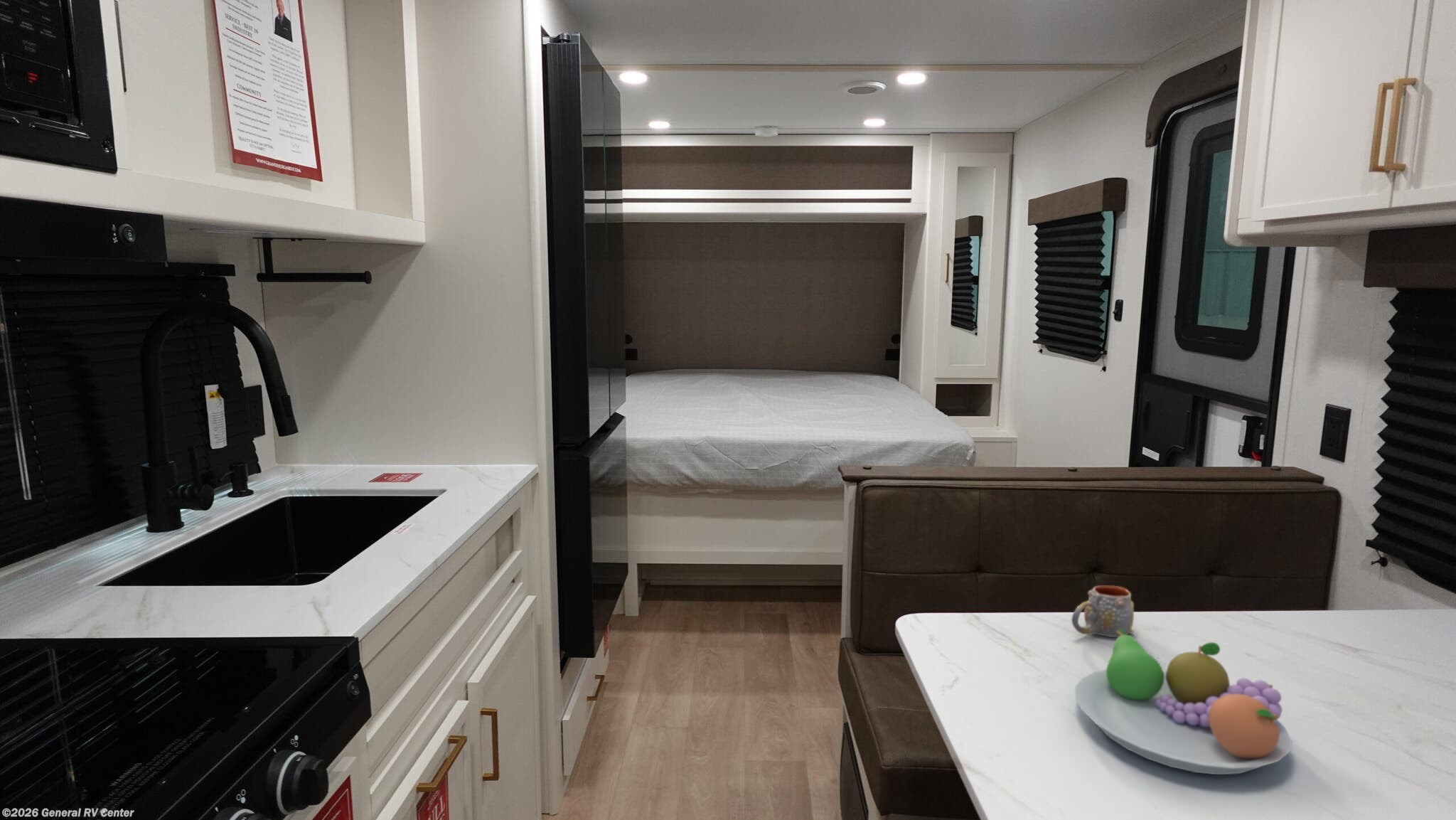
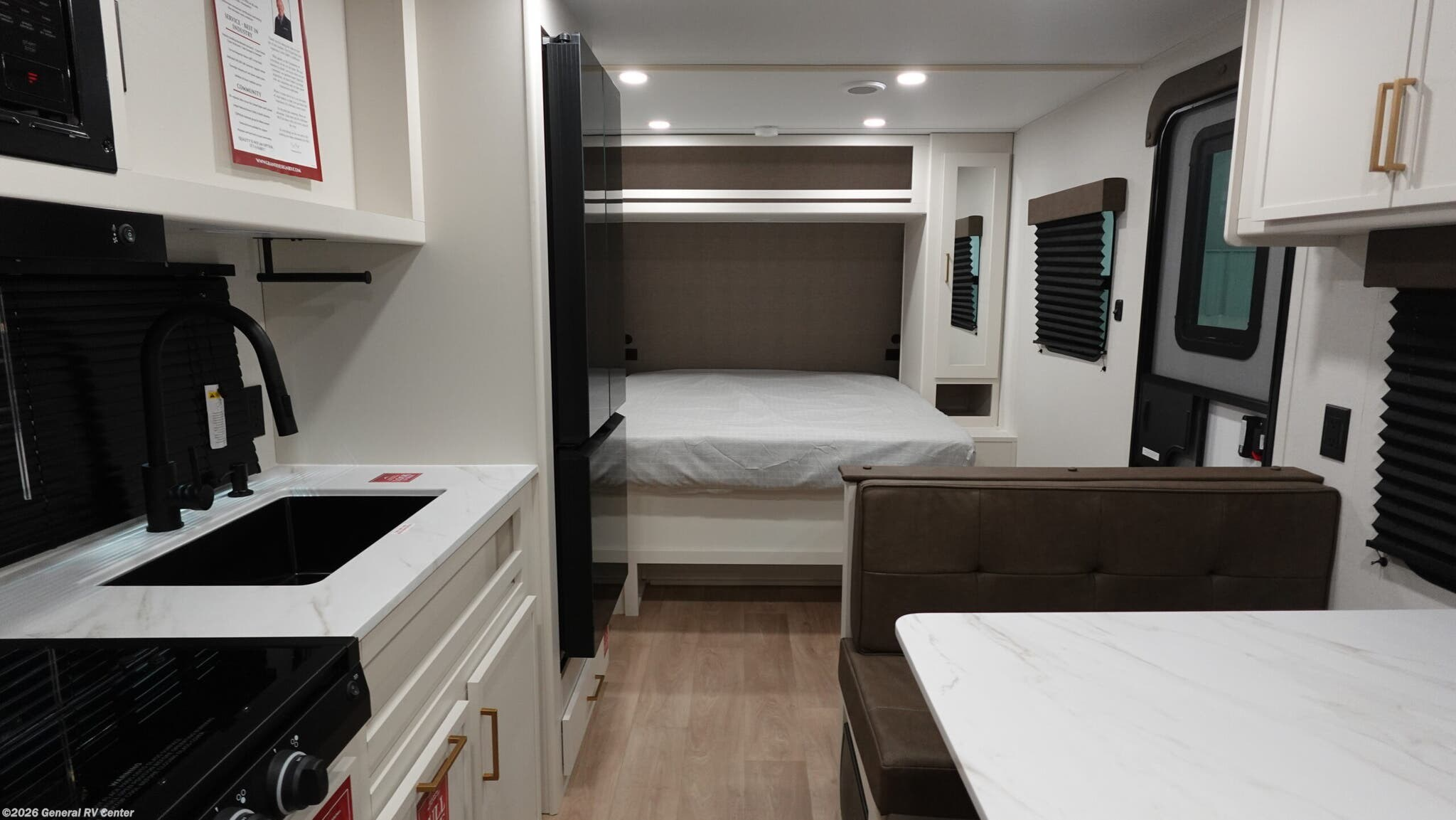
- mug (1098, 612)
- fruit bowl (1176, 691)
